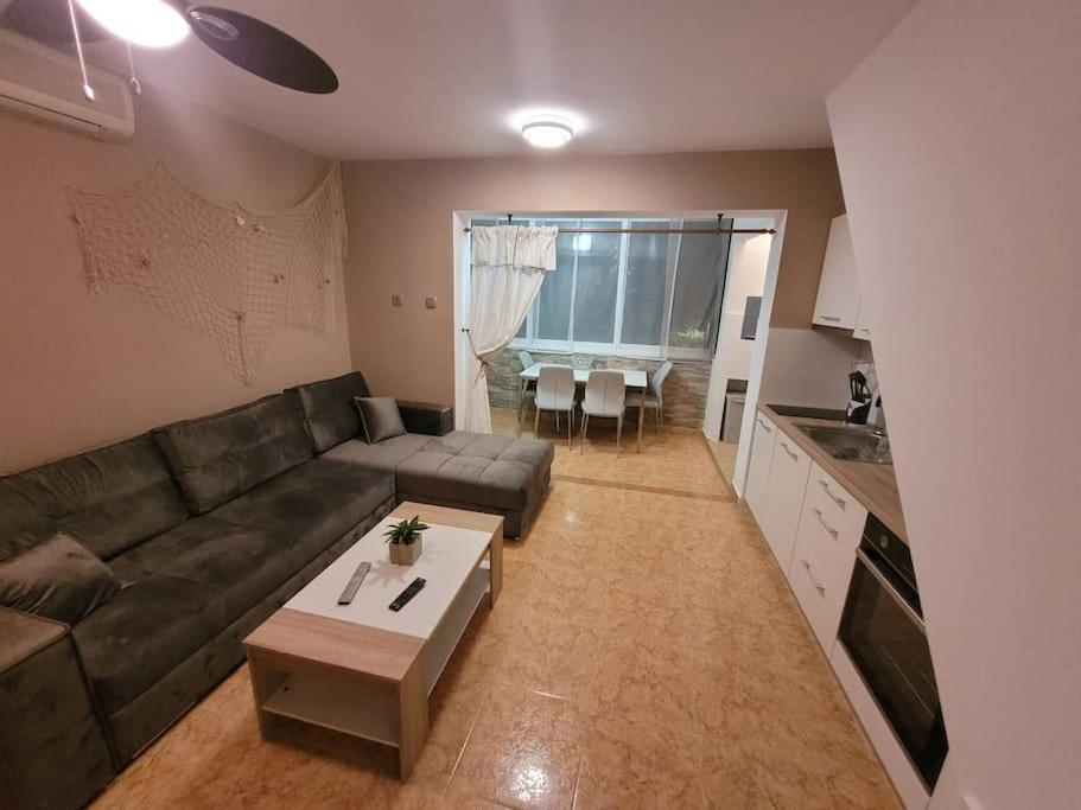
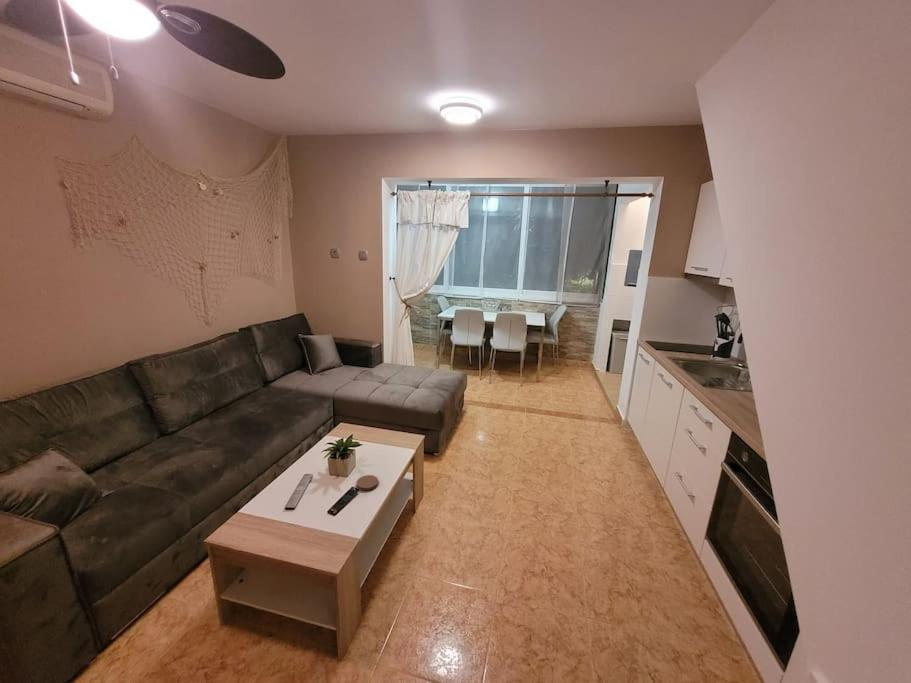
+ coaster (367, 482)
